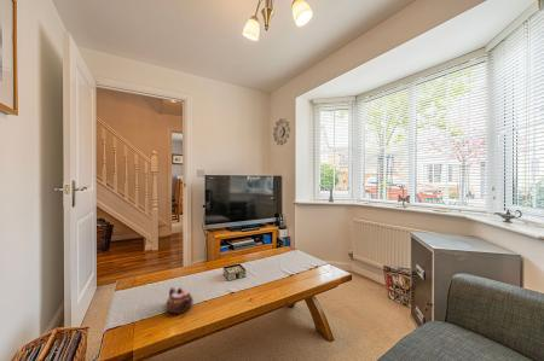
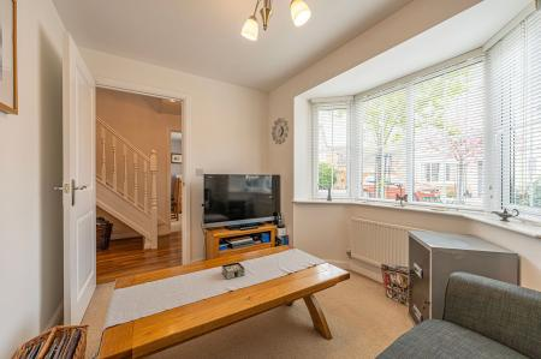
- teapot (179, 297)
